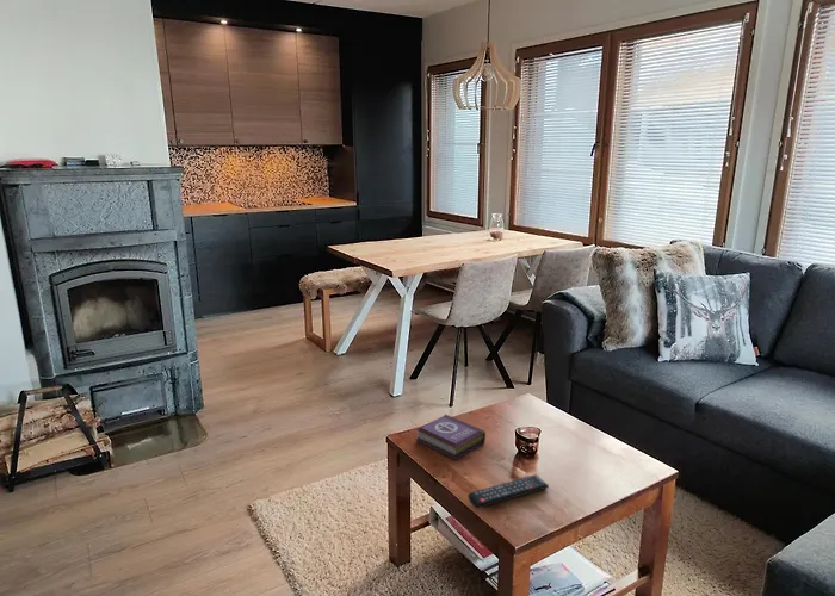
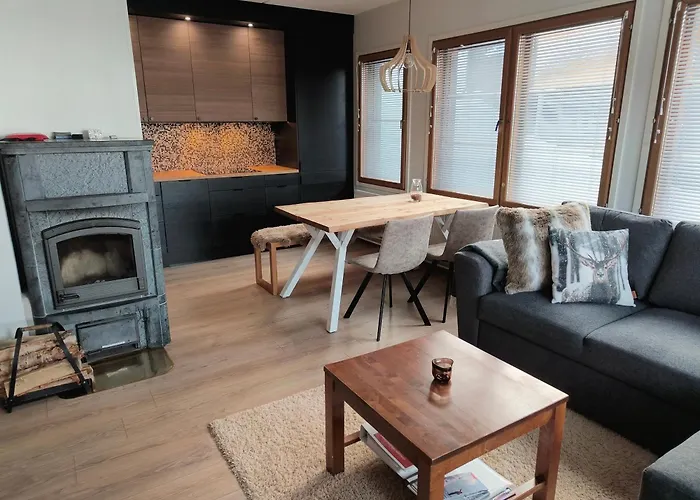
- book (450, 435)
- remote control (508, 491)
